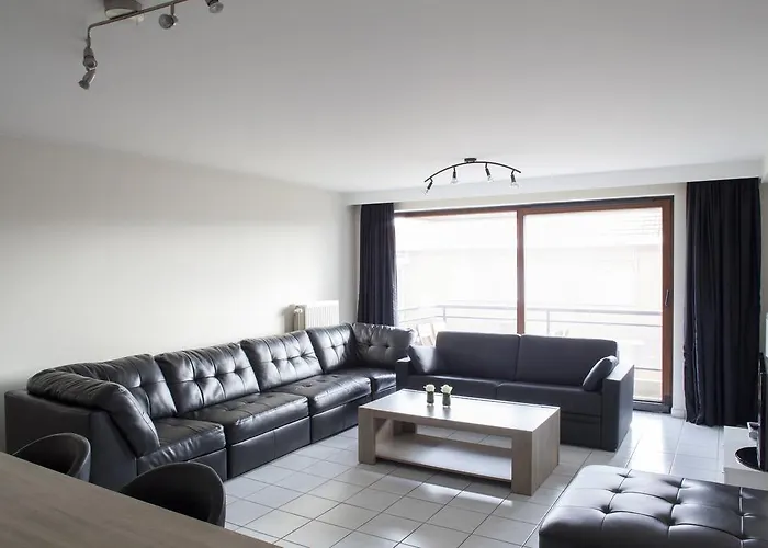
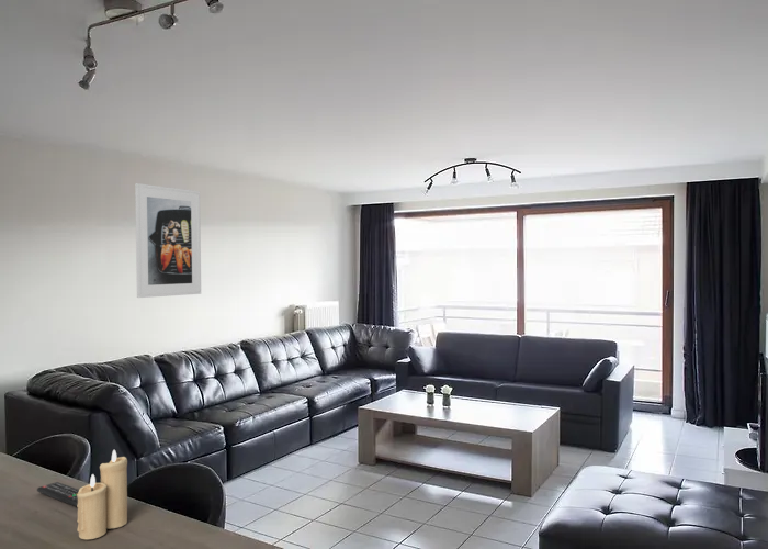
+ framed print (169, 242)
+ candle (102, 491)
+ remote control (66, 494)
